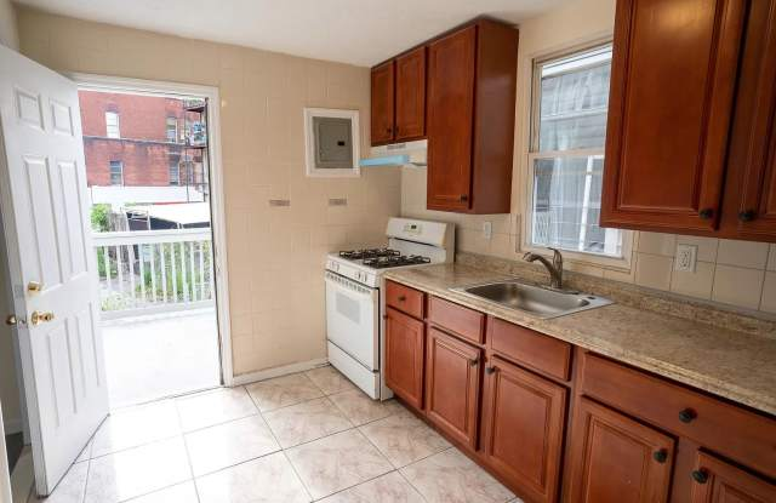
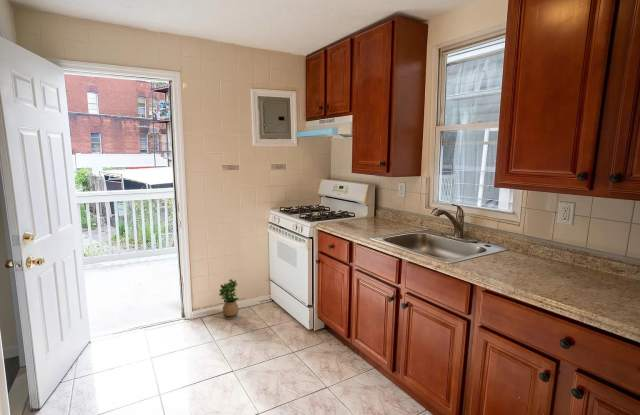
+ potted plant (228, 298)
